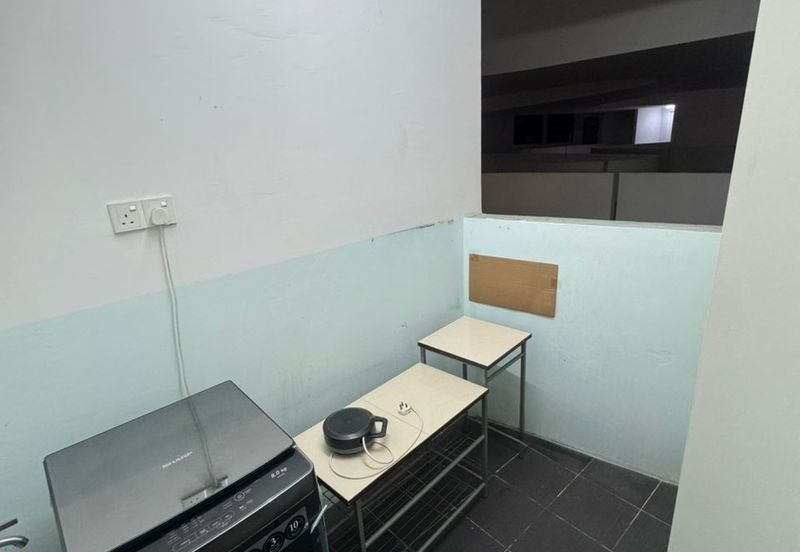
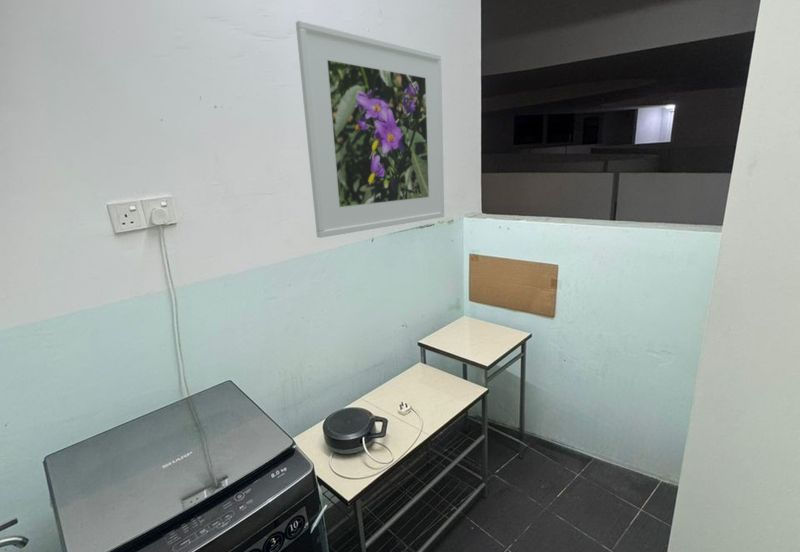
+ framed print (384, 138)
